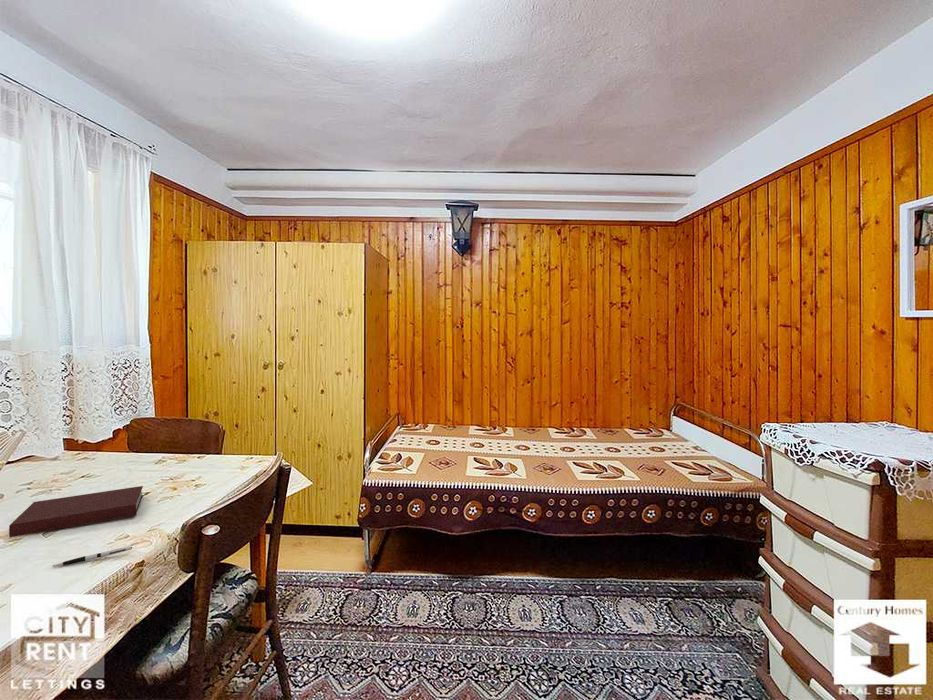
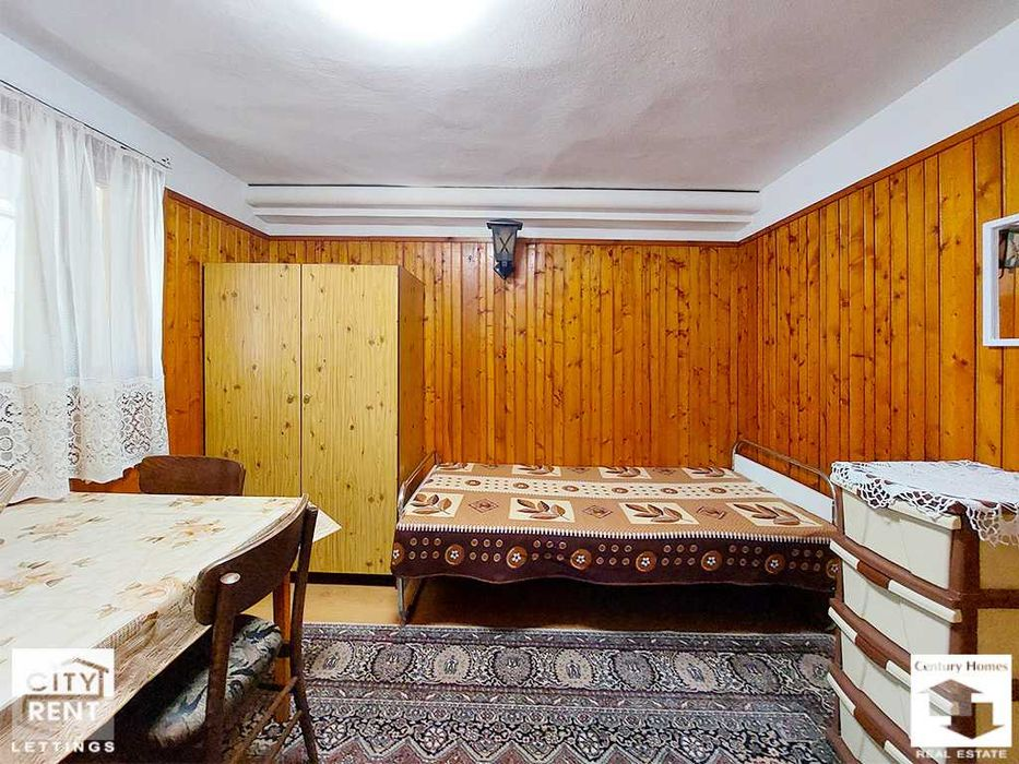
- notebook (84, 508)
- pen (93, 556)
